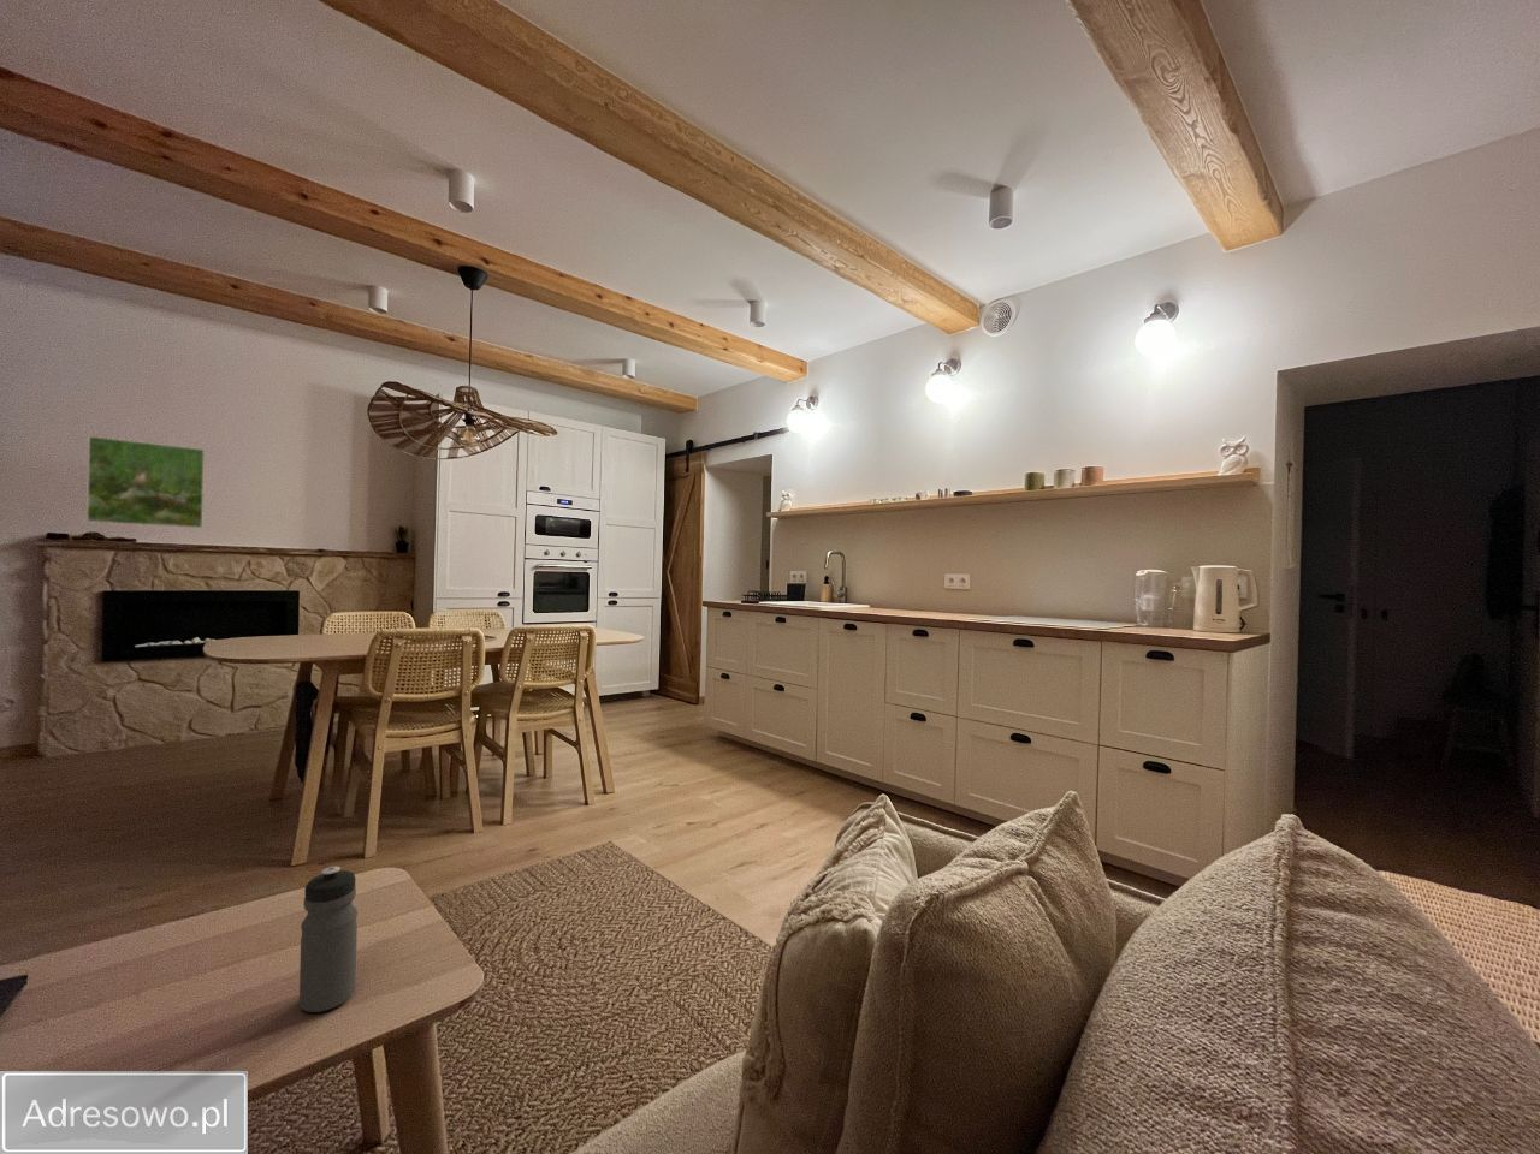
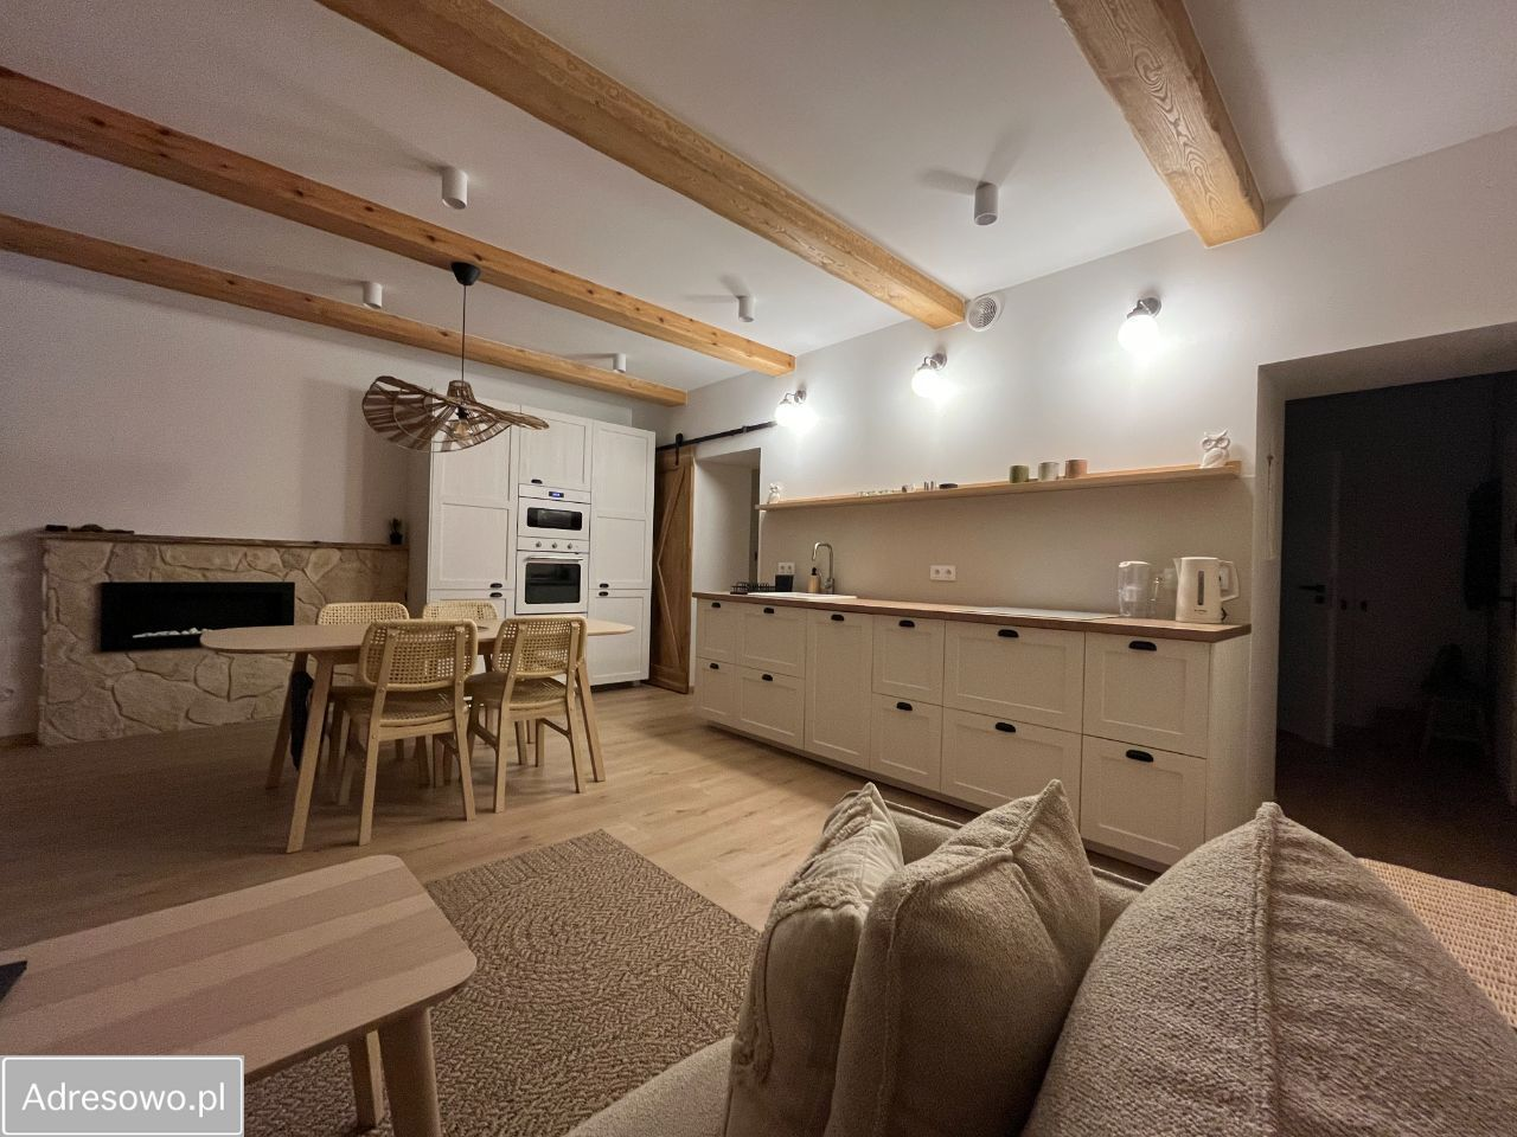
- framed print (148, 484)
- water bottle (329, 933)
